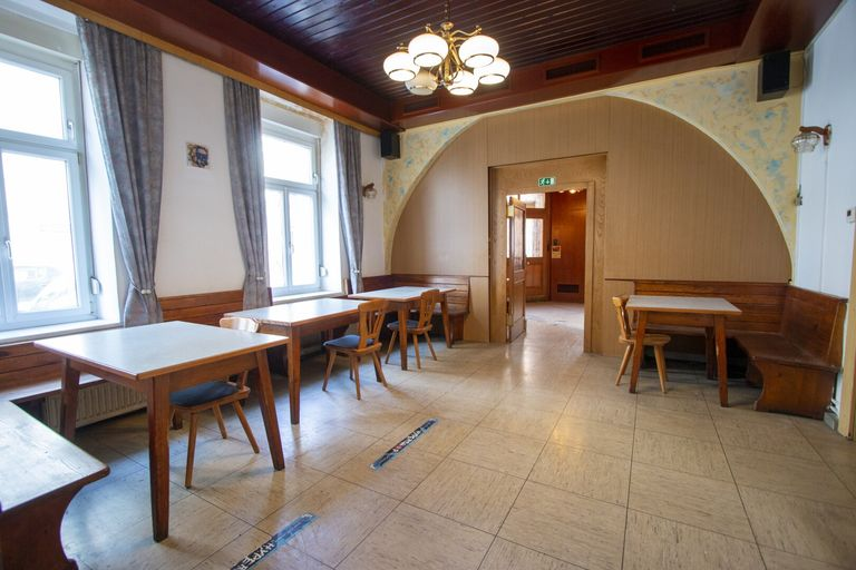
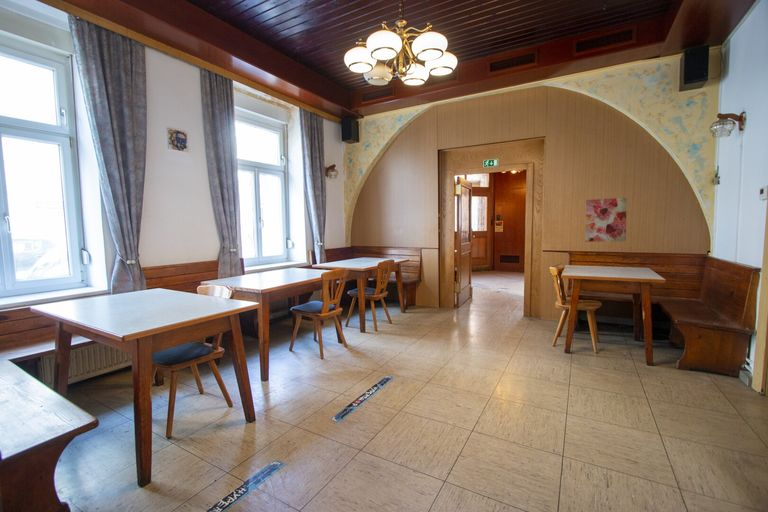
+ wall art (605, 220)
